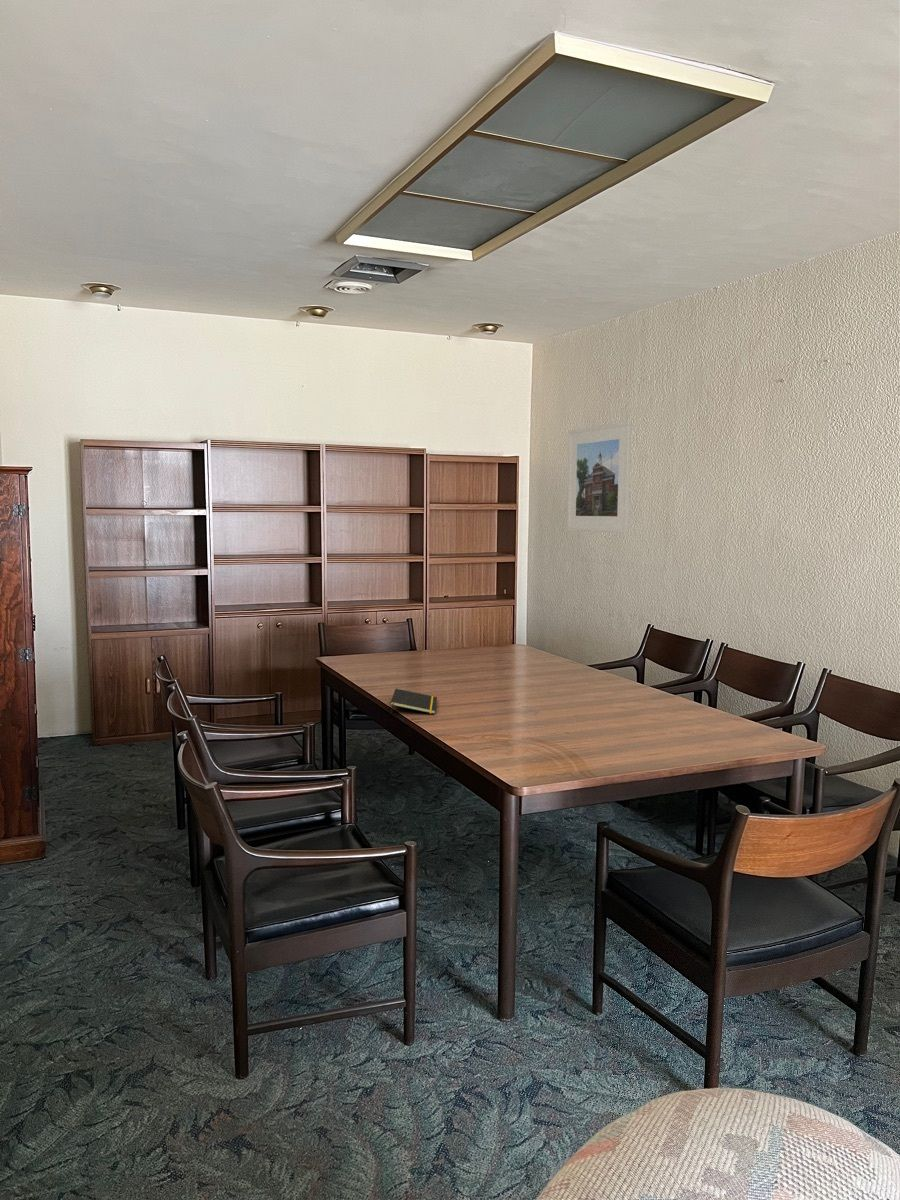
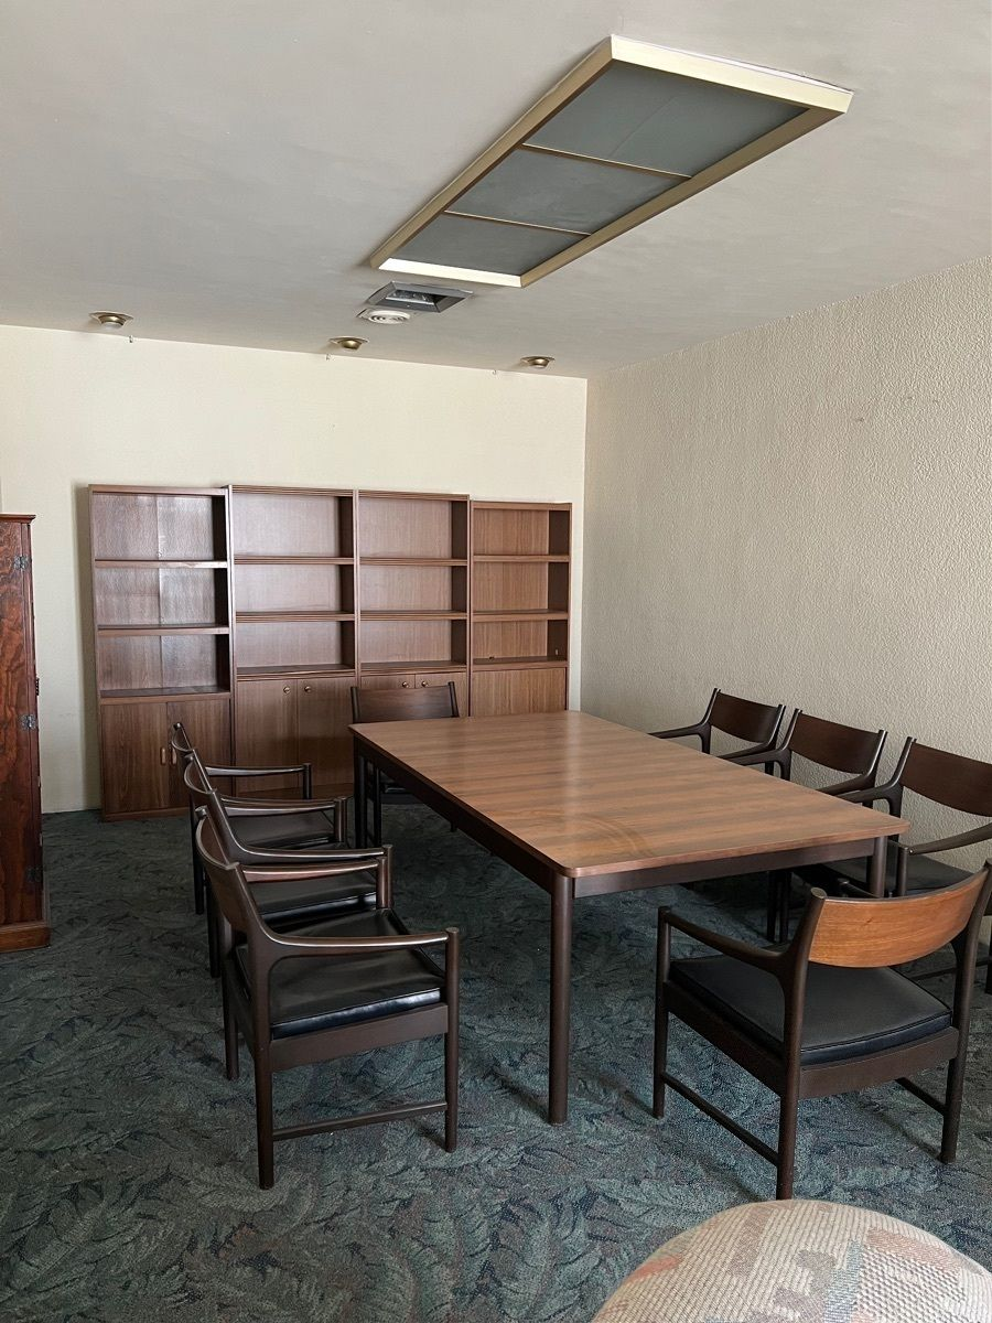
- notepad (414, 700)
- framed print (597, 479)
